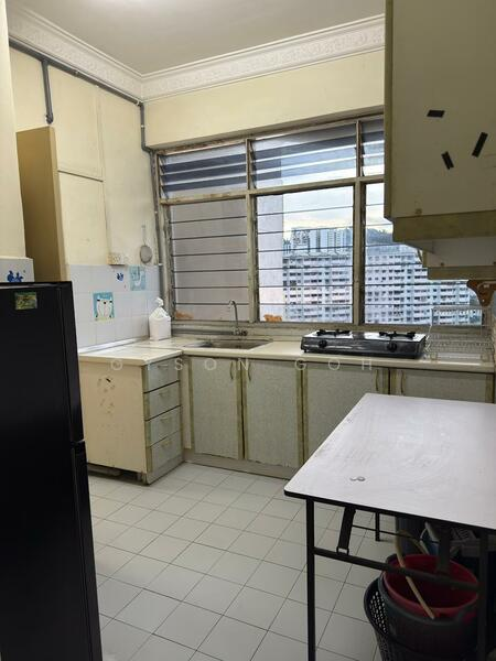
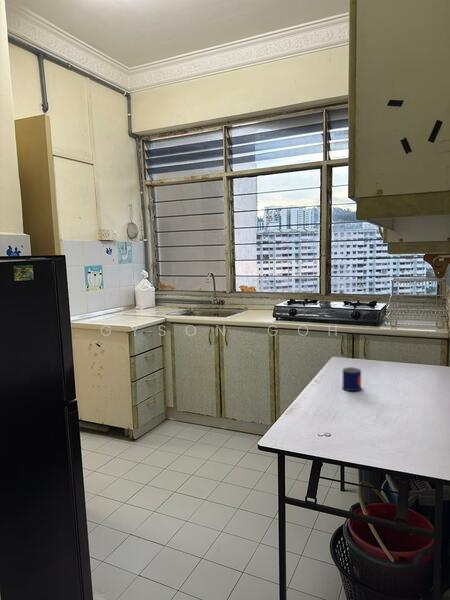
+ mug (352, 377)
